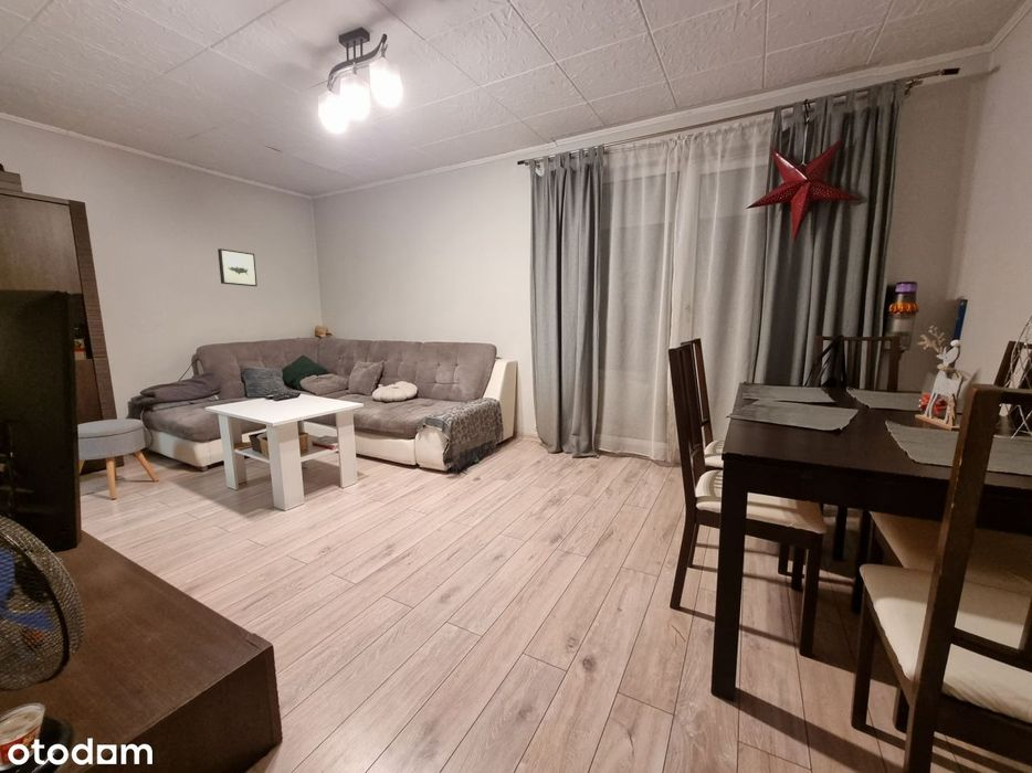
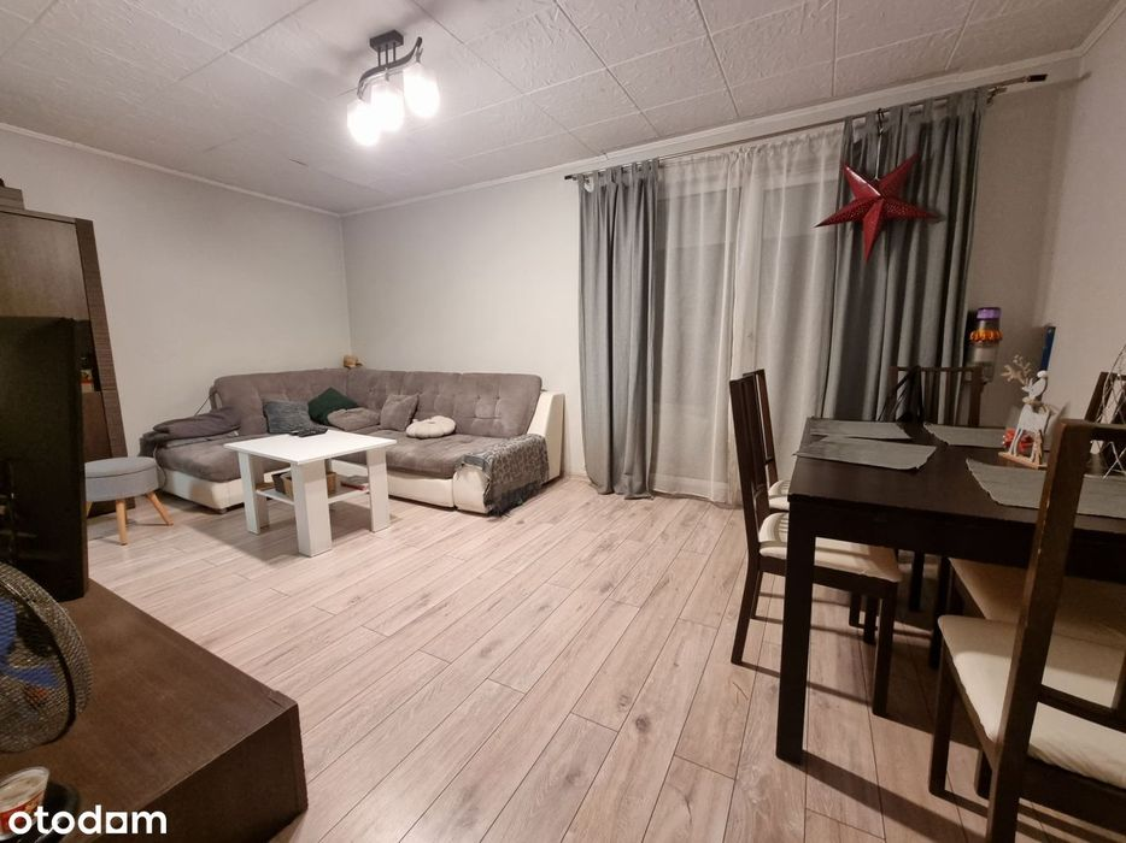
- wall art (238, 267)
